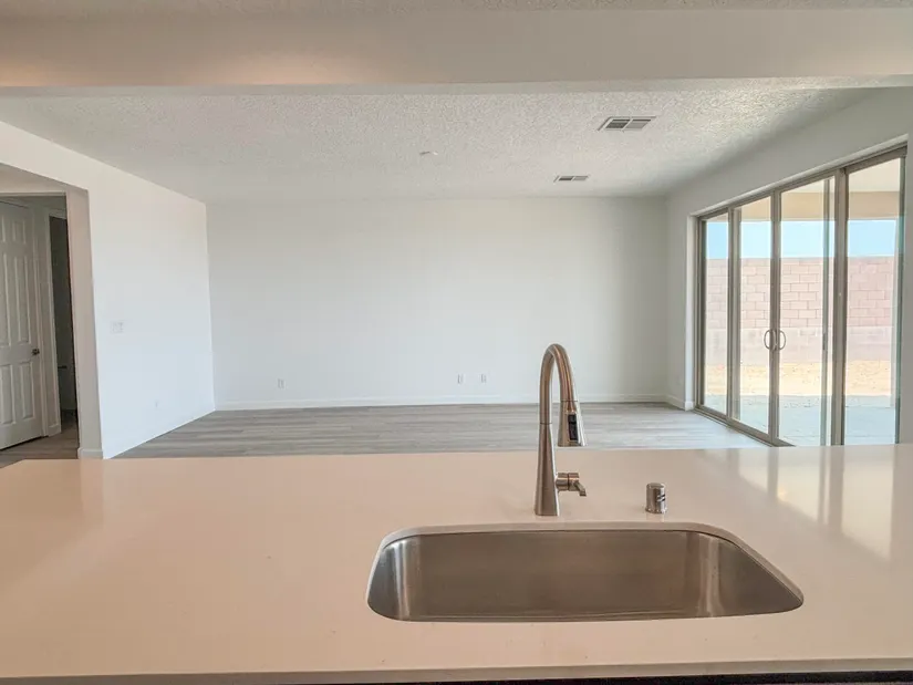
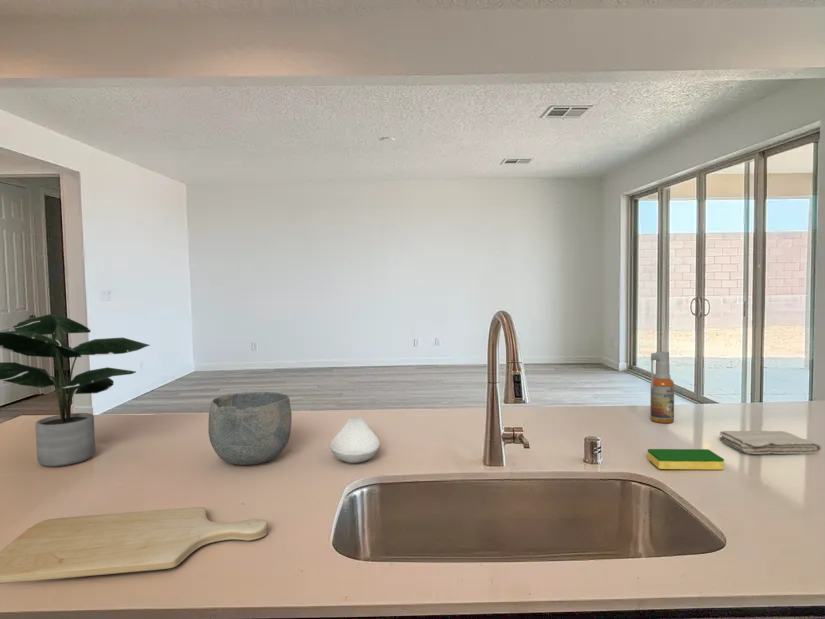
+ chopping board (142, 538)
+ dish sponge (684, 458)
+ spoon rest (355, 437)
+ bowl (251, 429)
+ spray bottle (660, 386)
+ washcloth (766, 440)
+ potted plant (72, 386)
